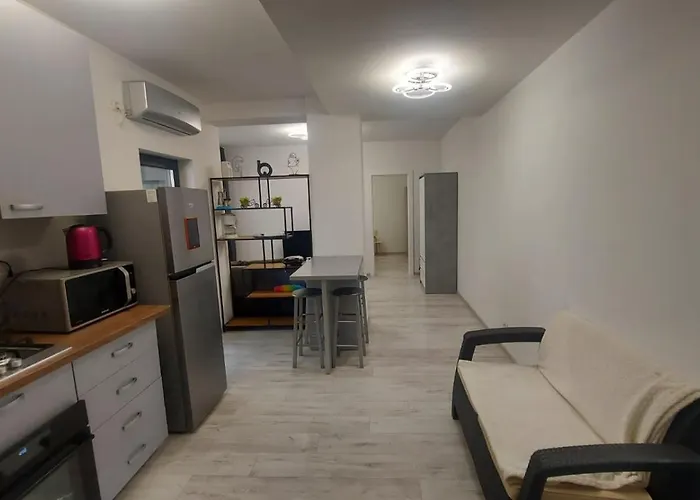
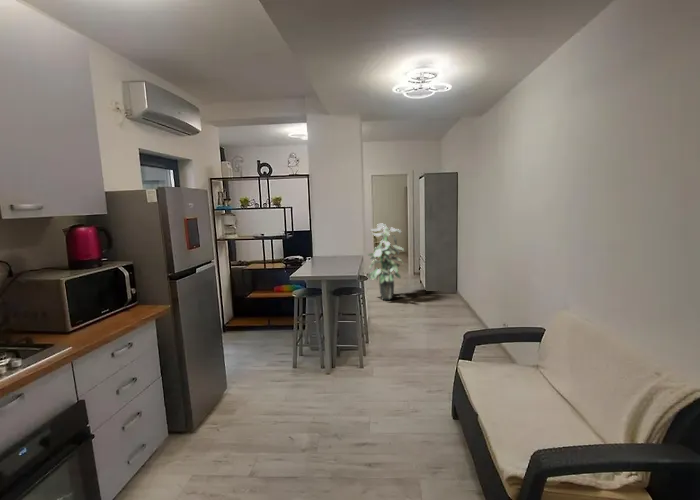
+ indoor plant (384, 261)
